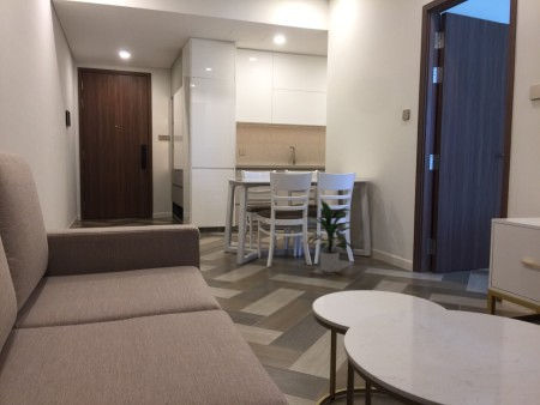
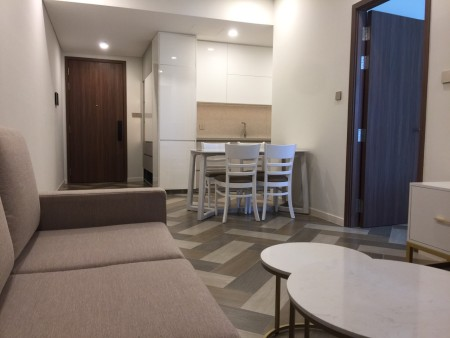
- indoor plant (331, 235)
